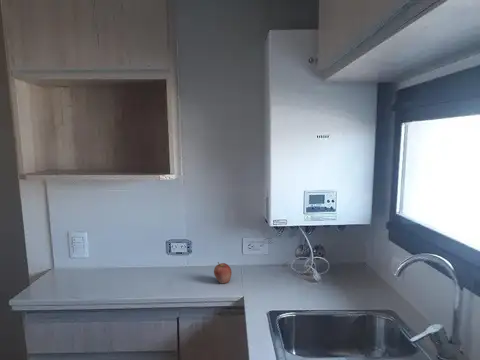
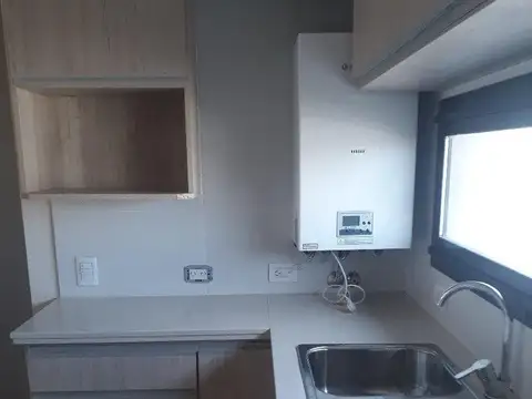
- fruit (222, 272)
